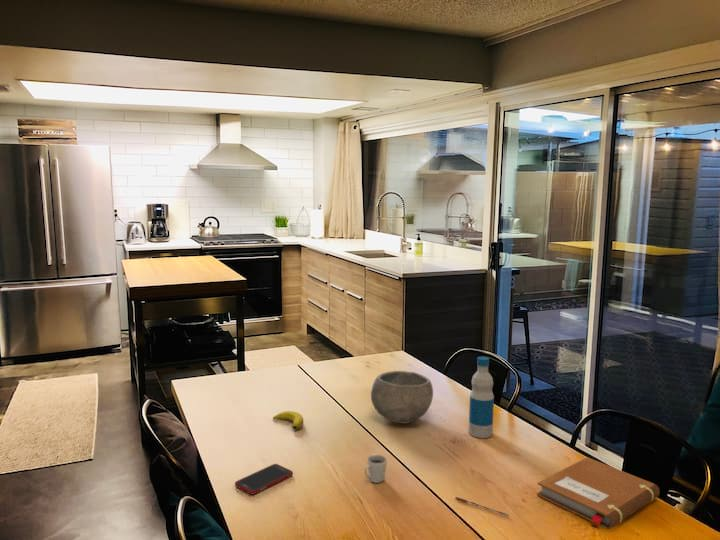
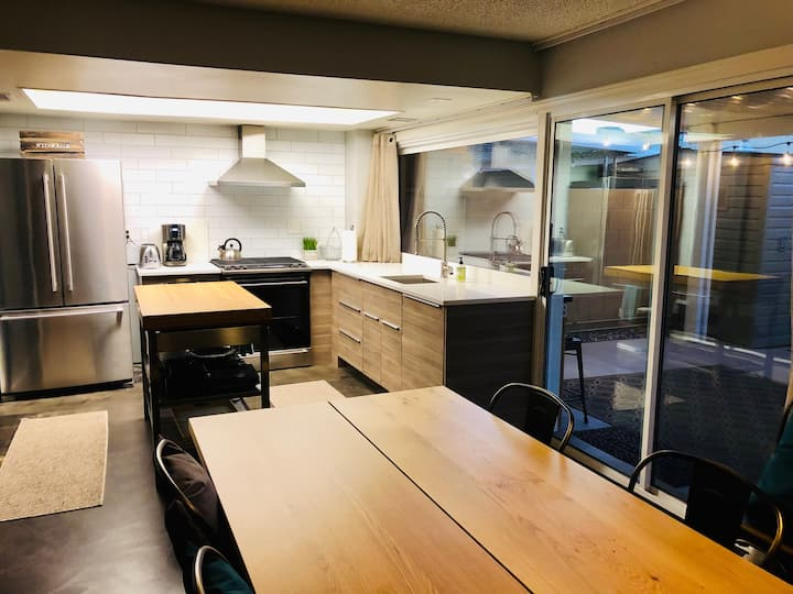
- cup (374, 462)
- notebook (597, 491)
- pen (481, 506)
- cell phone (264, 478)
- bottle (481, 395)
- banana (290, 418)
- bowl (401, 398)
